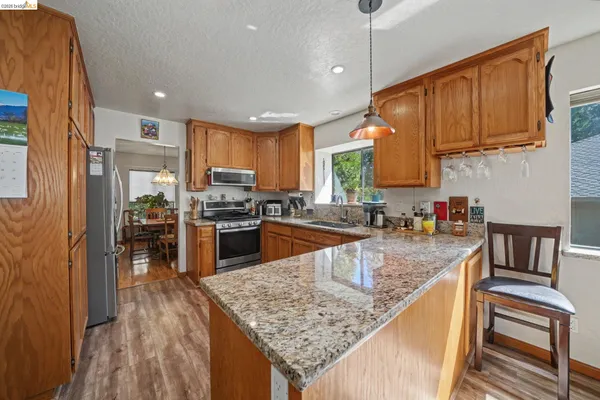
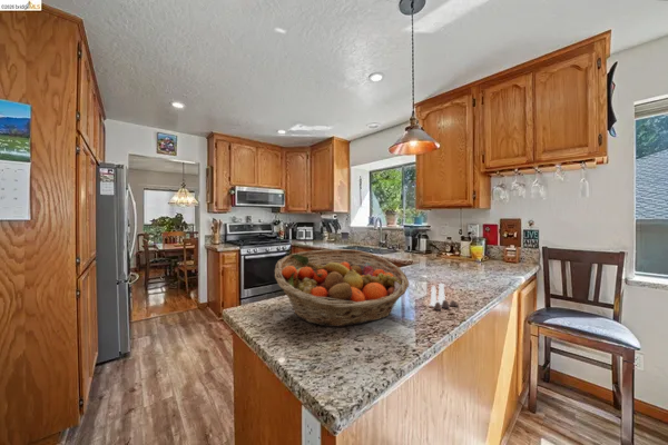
+ fruit basket (342, 281)
+ salt and pepper shaker set (442, 295)
